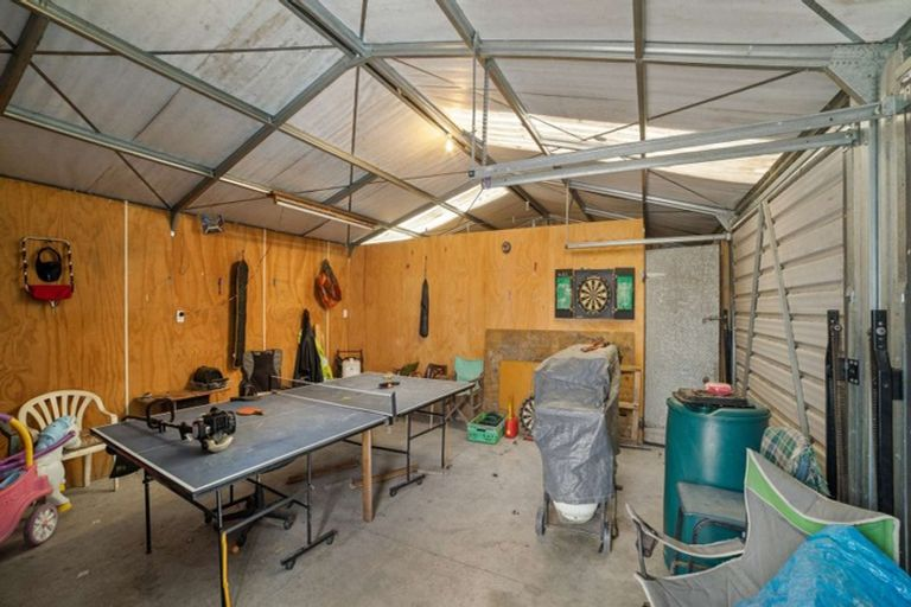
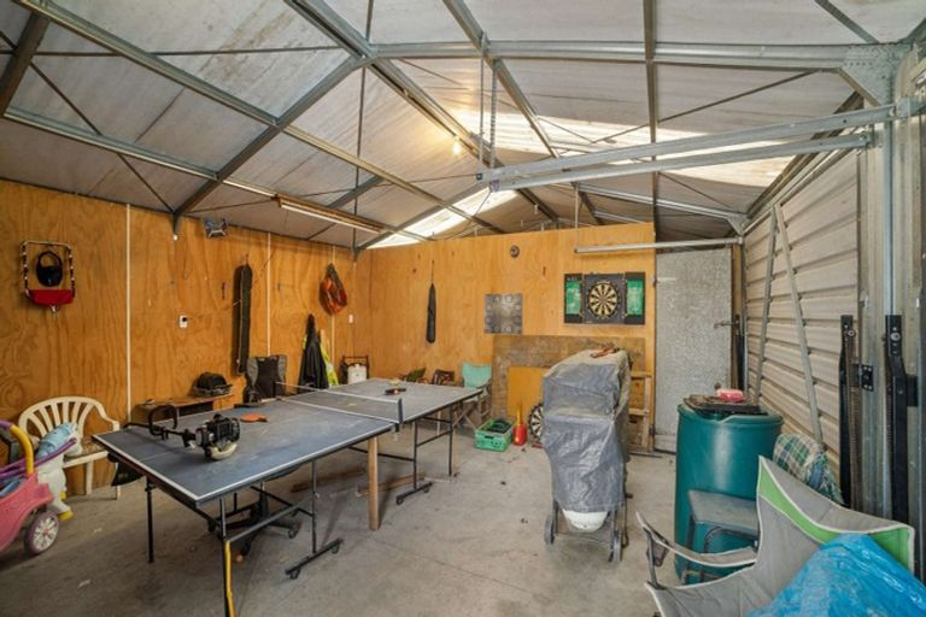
+ wall art (503, 313)
